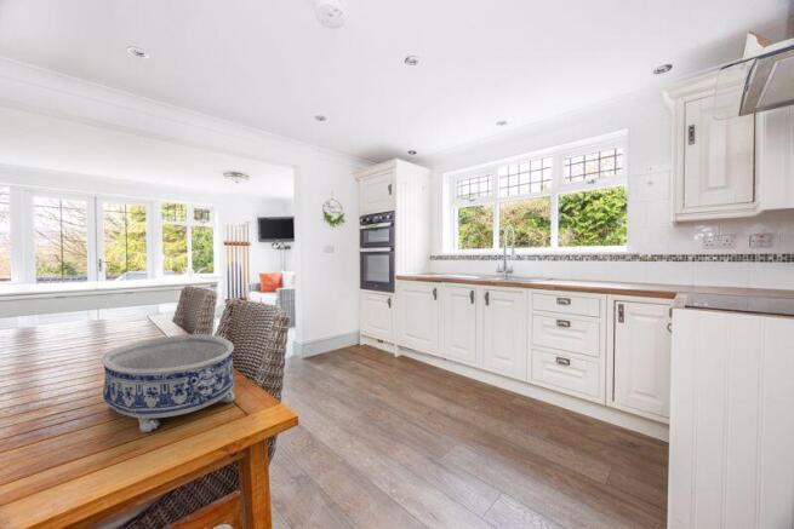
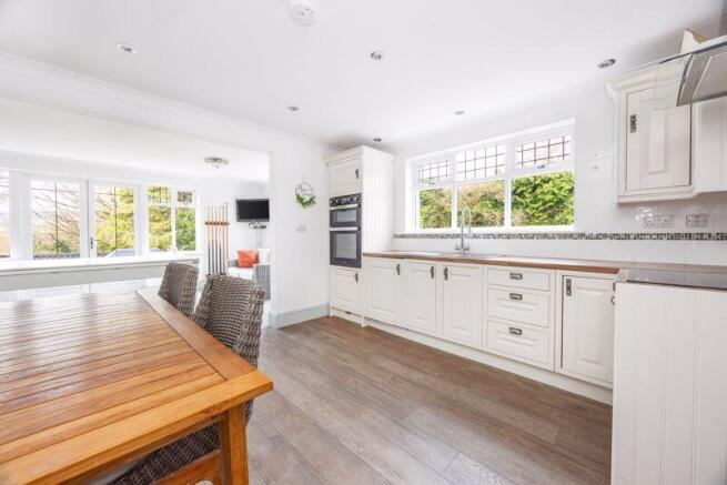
- decorative bowl (171, 375)
